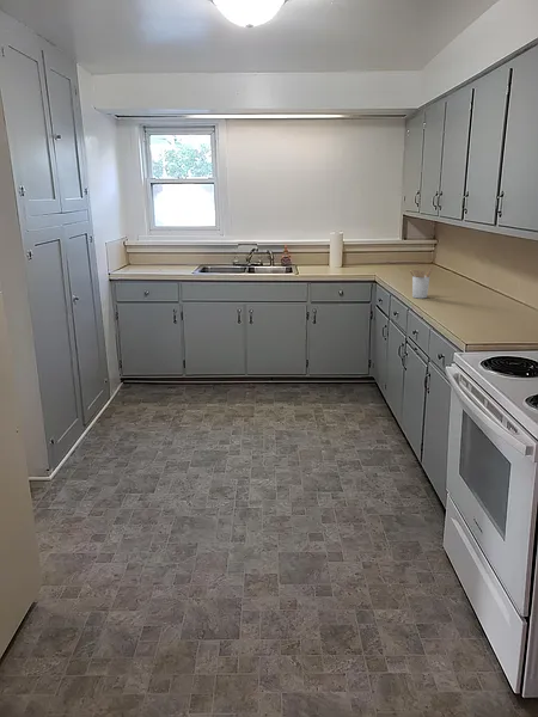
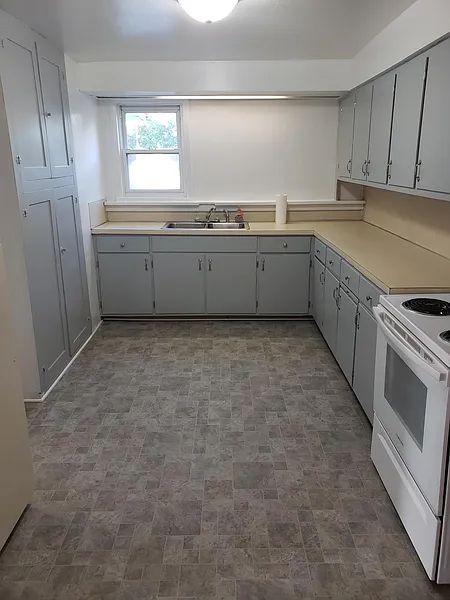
- utensil holder (420, 282)
